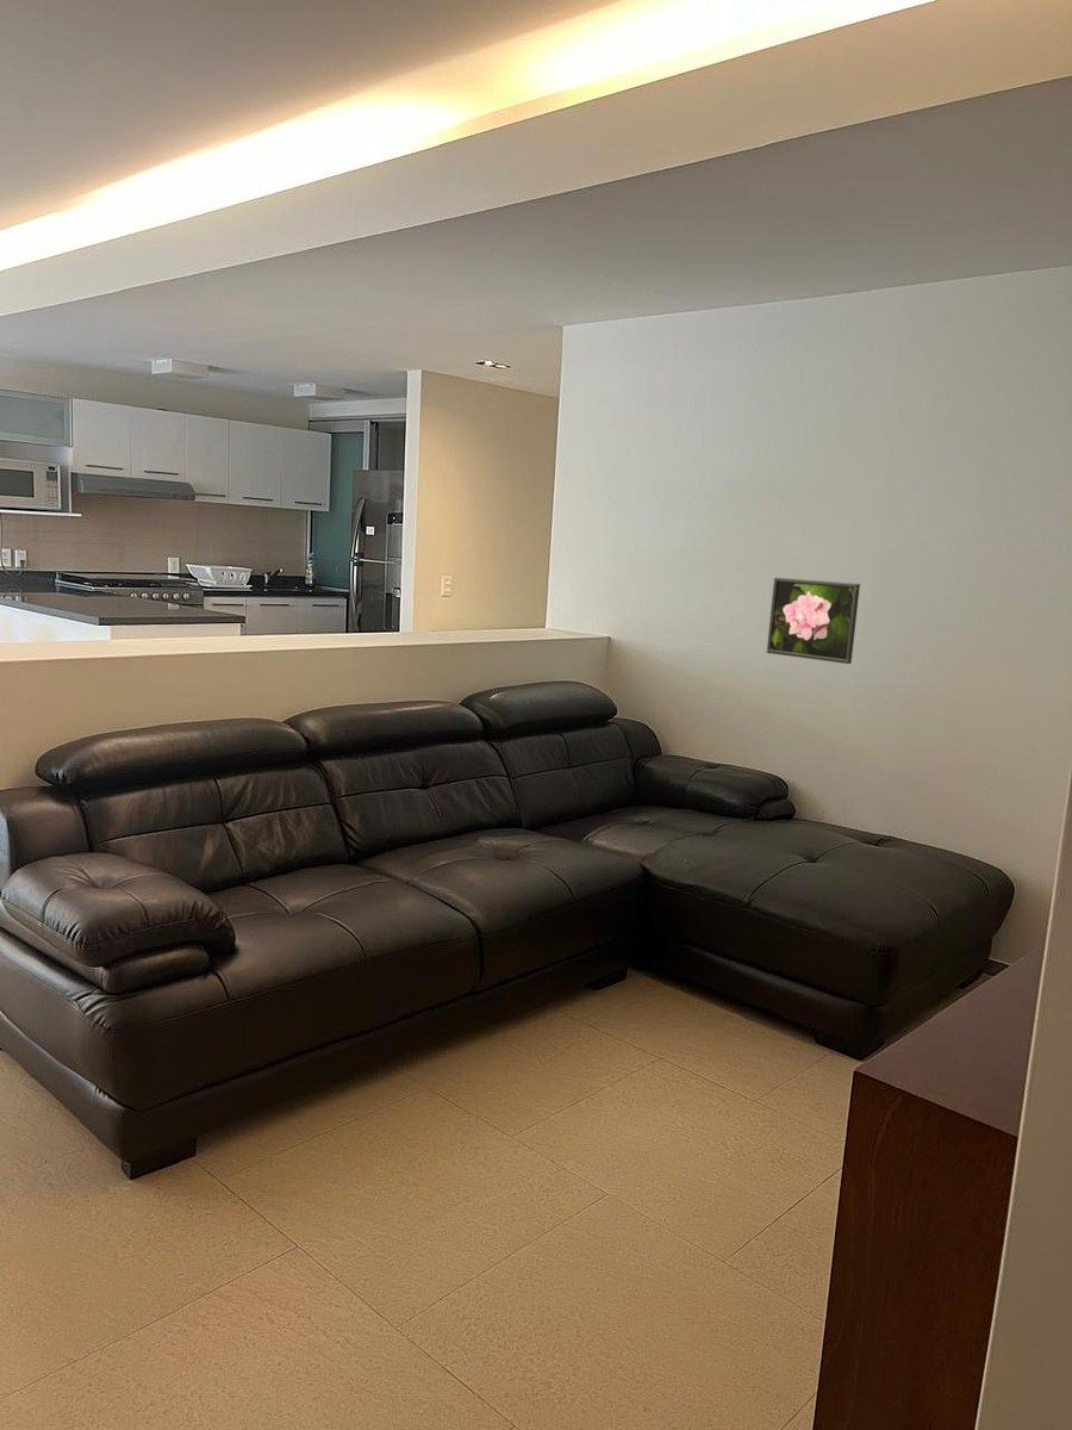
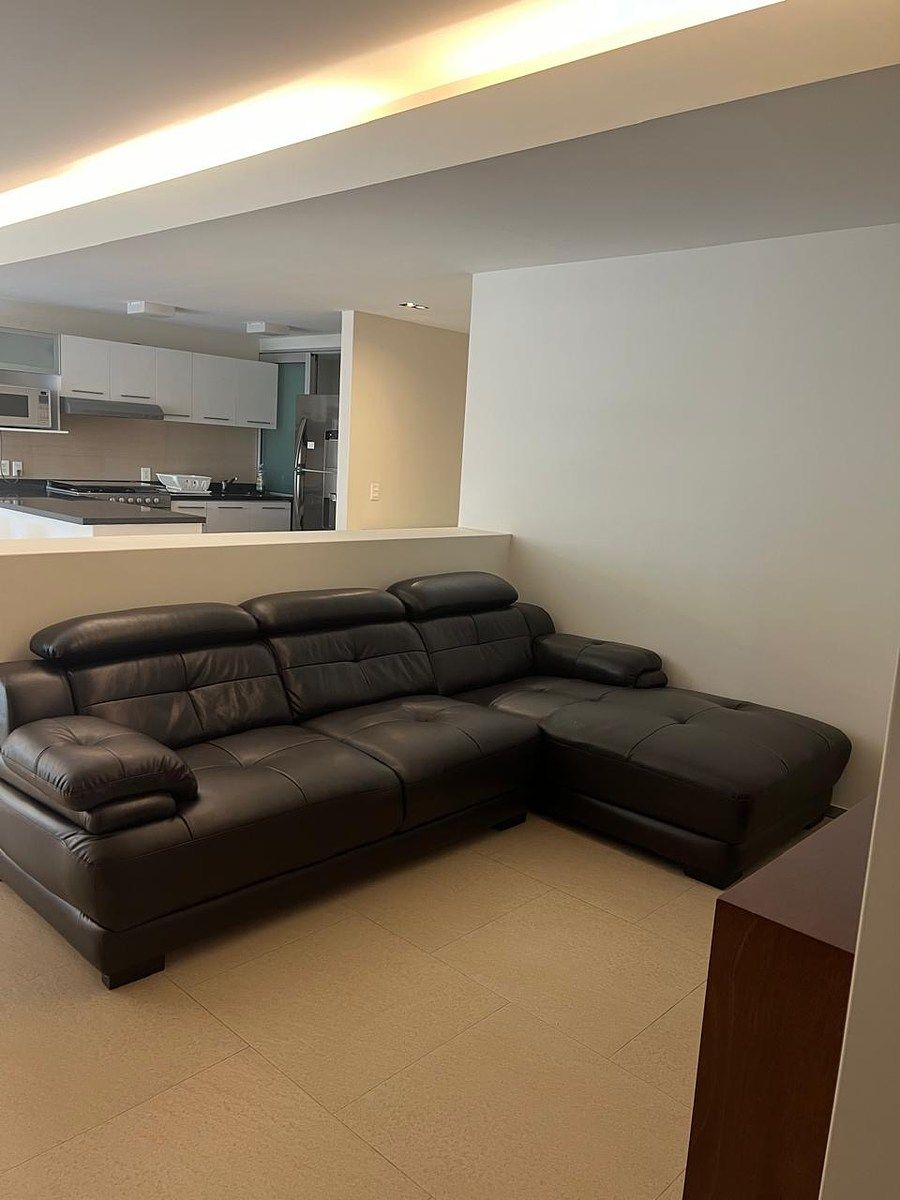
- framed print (811, 618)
